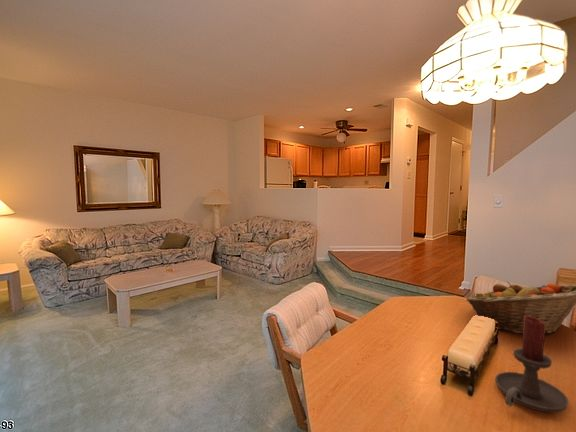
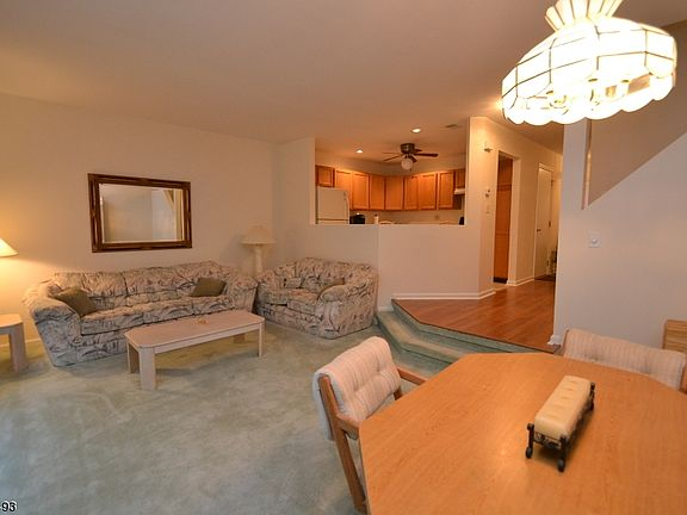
- candle holder (528, 359)
- fruit basket (522, 301)
